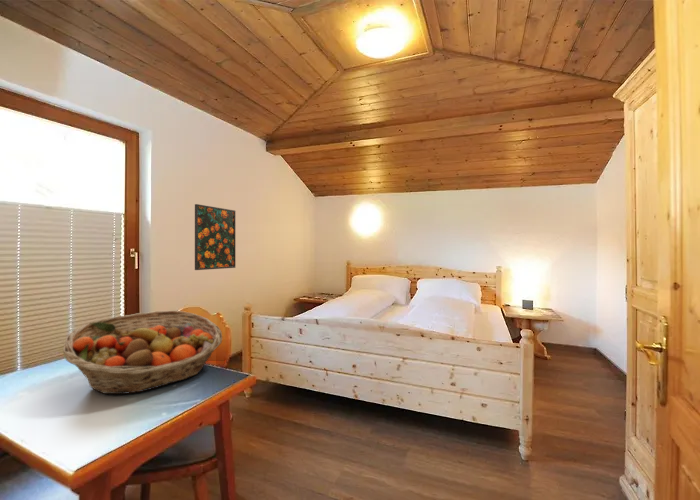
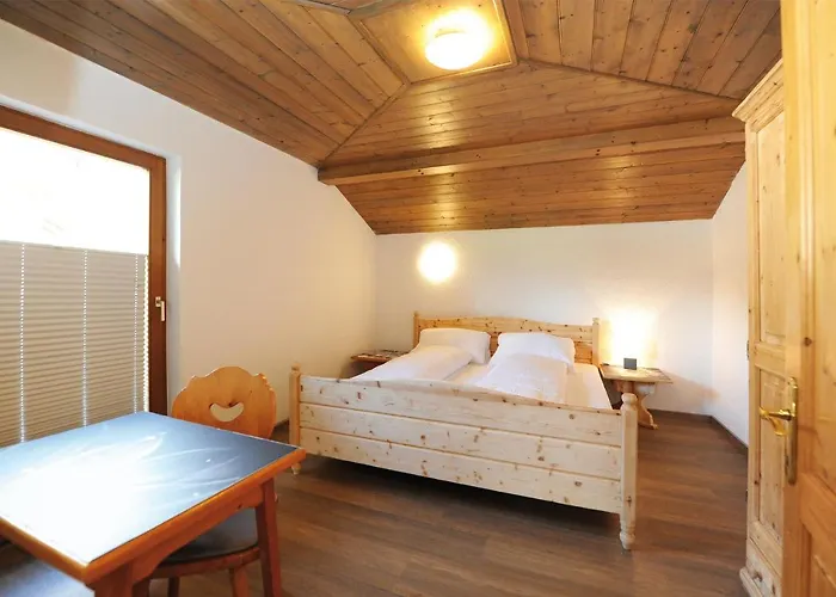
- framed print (216, 238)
- fruit basket (151, 346)
